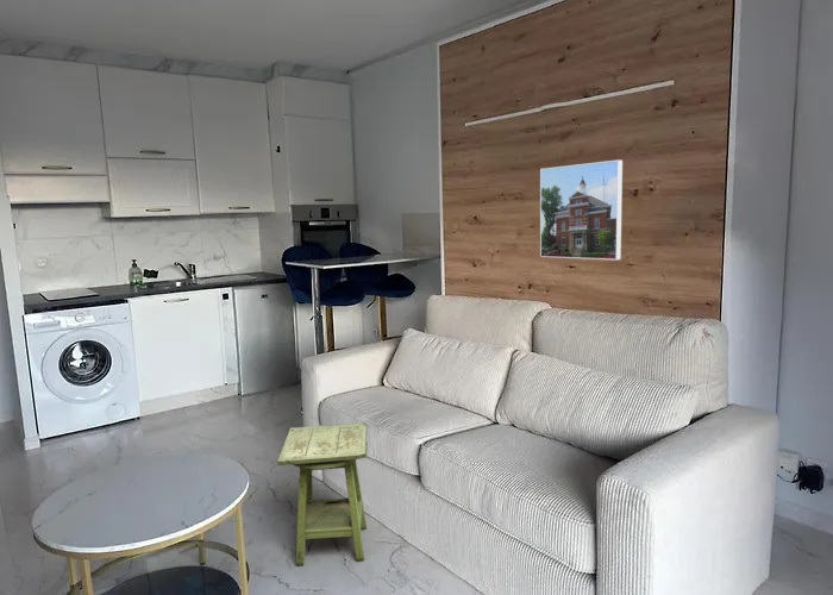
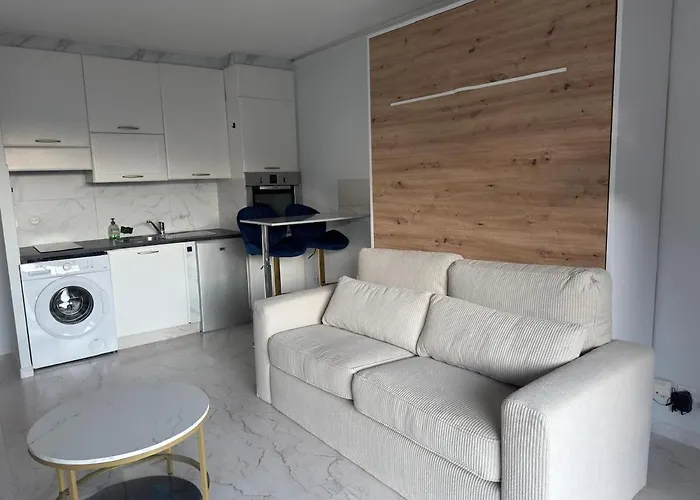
- side table (326, 500)
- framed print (578, 212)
